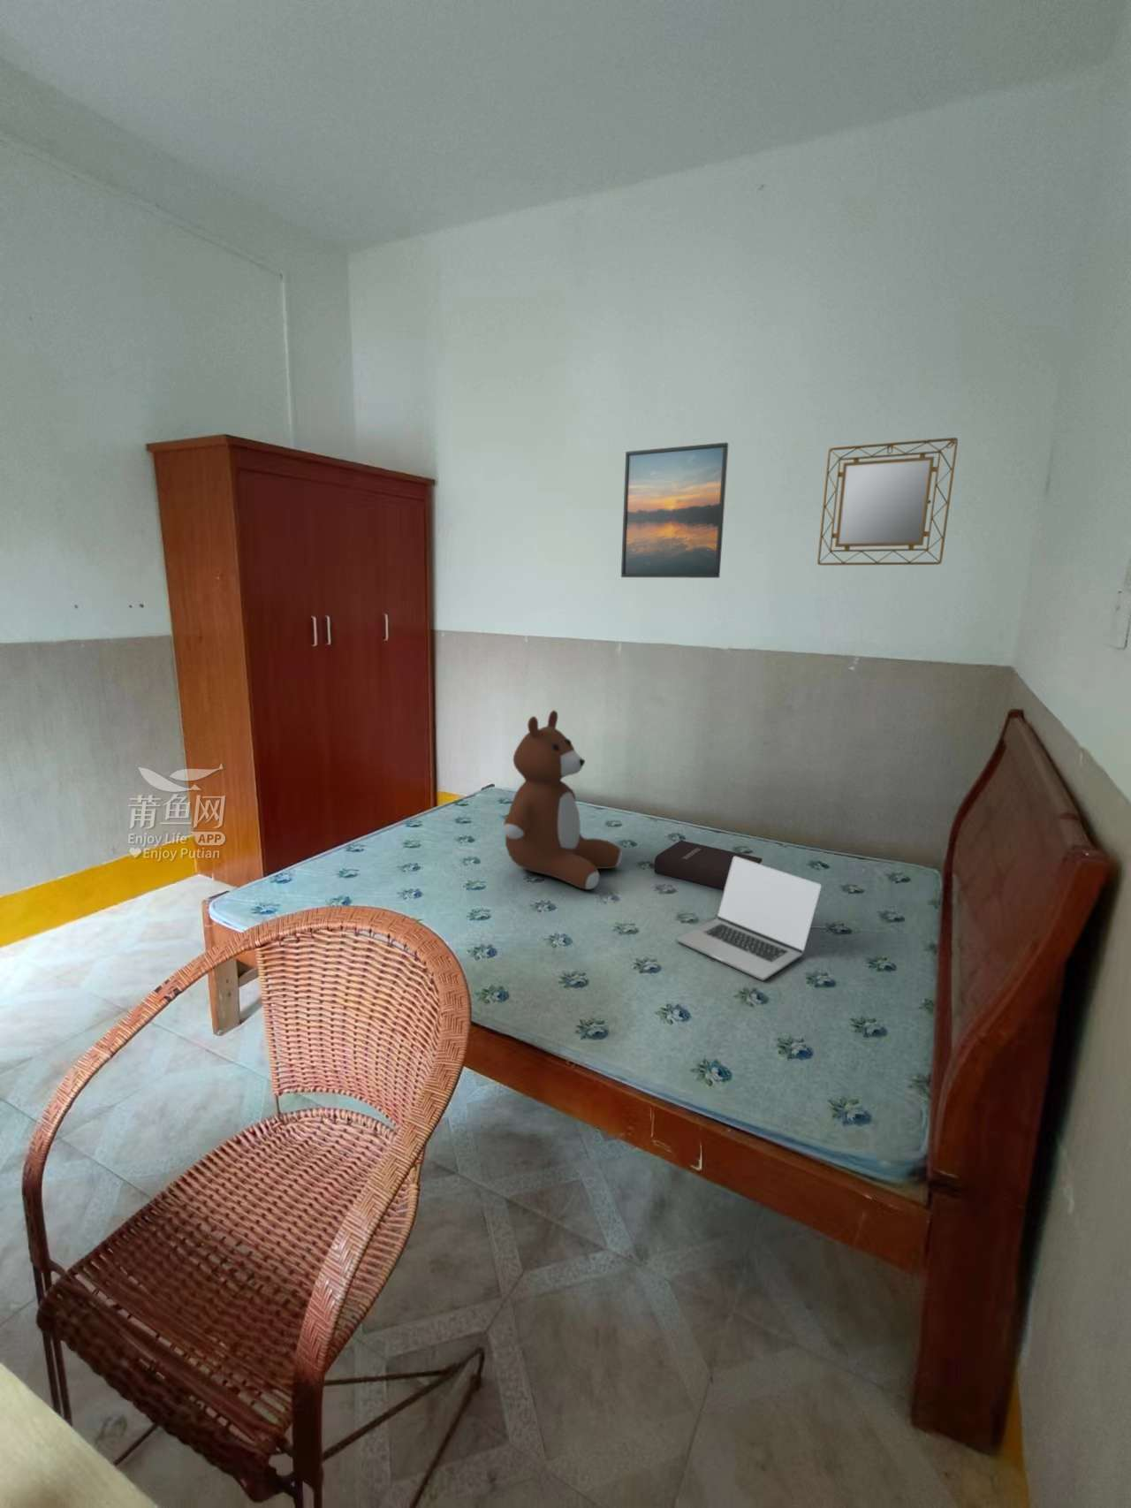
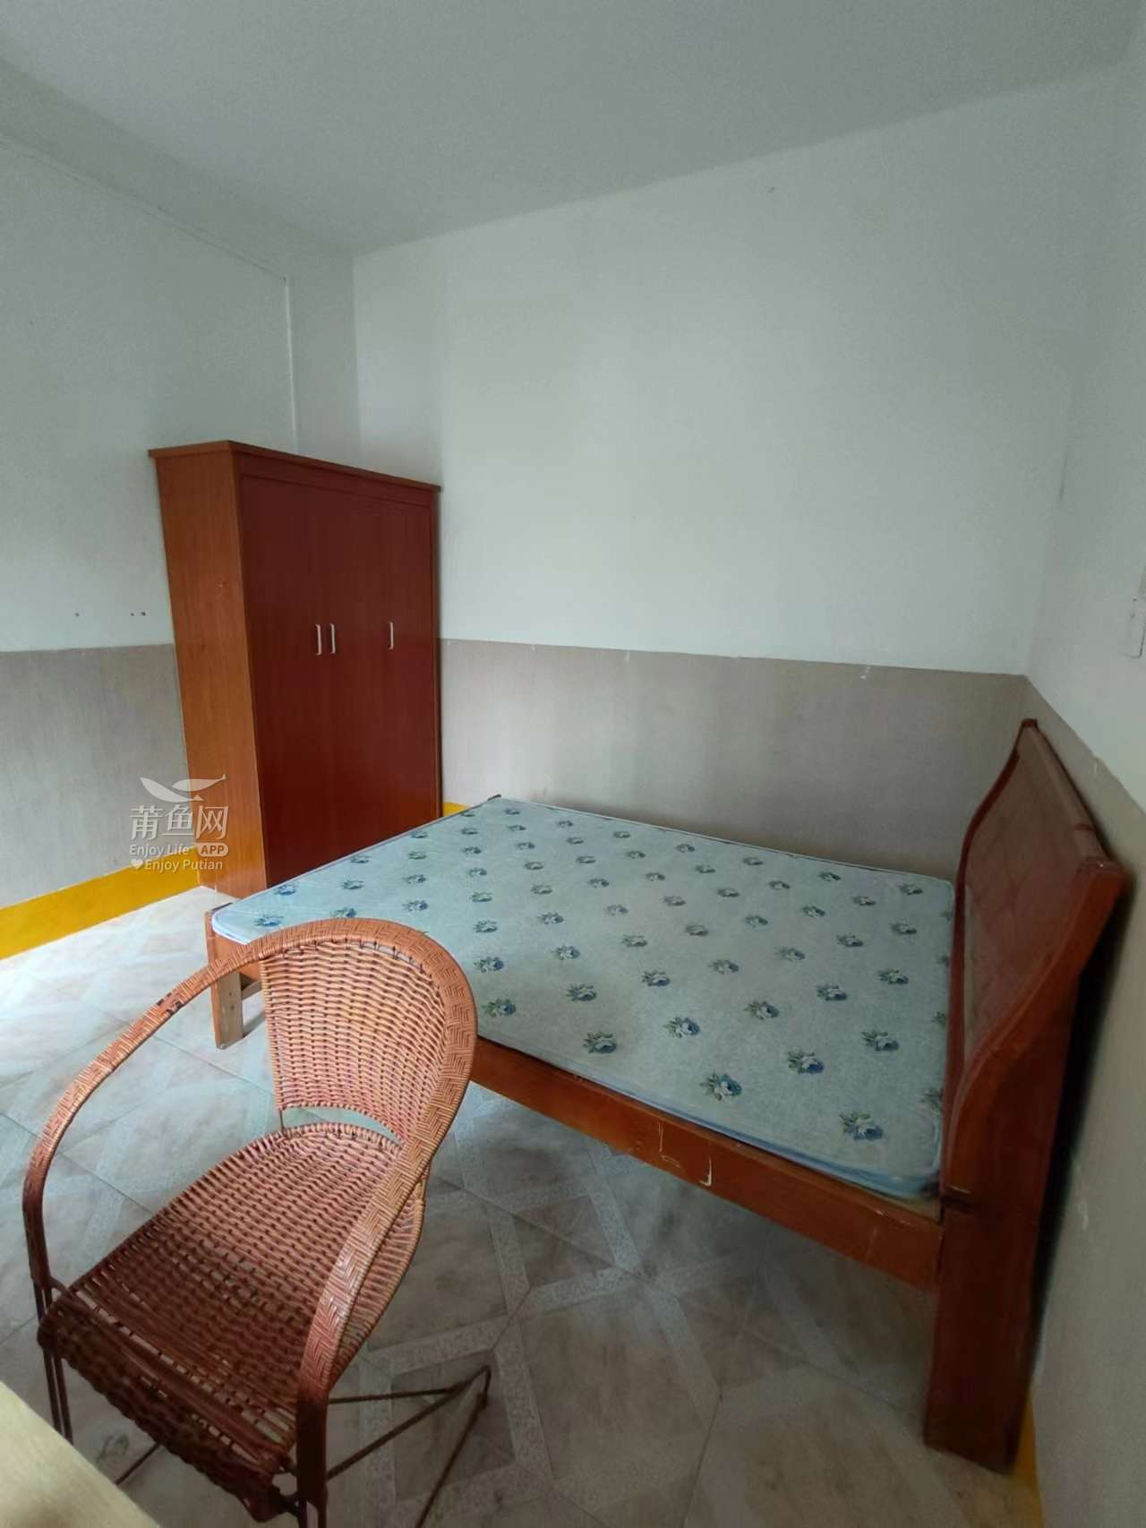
- home mirror (883, 504)
- teddy bear (564, 795)
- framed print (671, 513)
- book (708, 866)
- laptop (747, 913)
